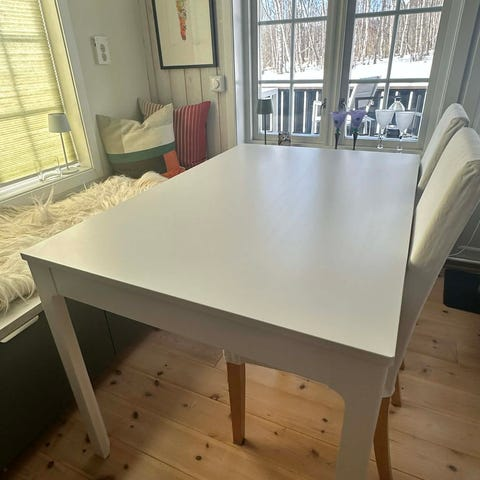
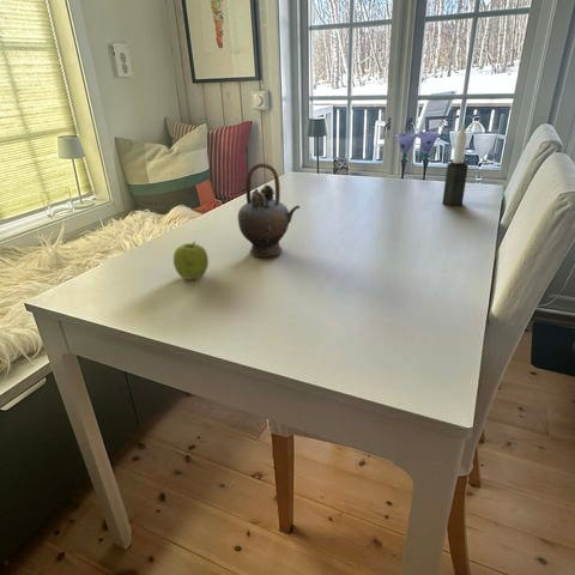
+ teapot (268, 210)
+ candle (458, 164)
+ fruit (190, 259)
